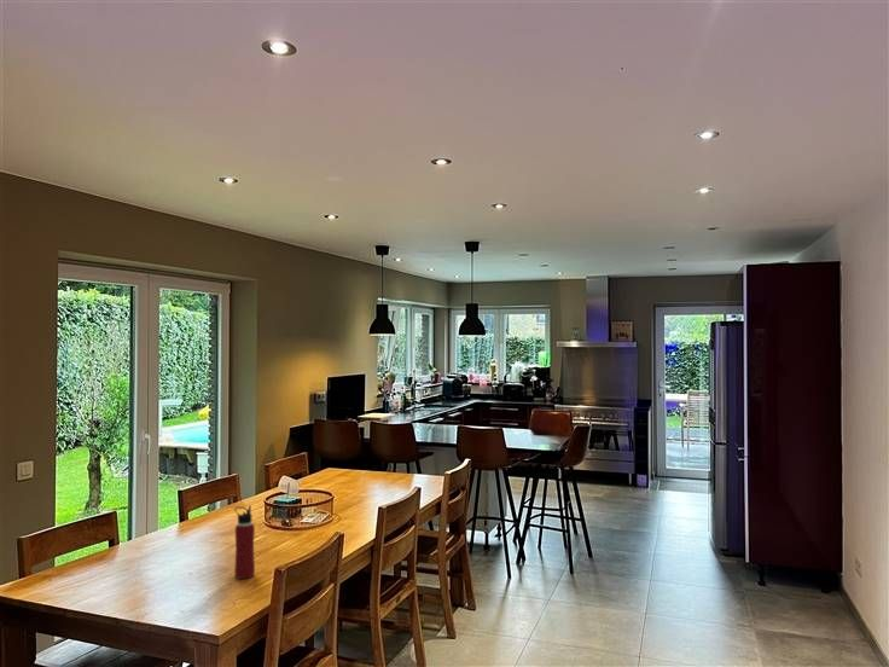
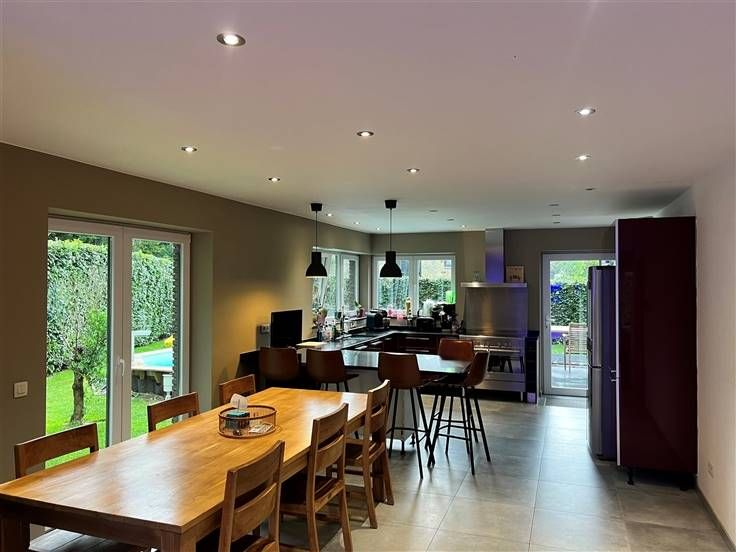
- water bottle (244, 540)
